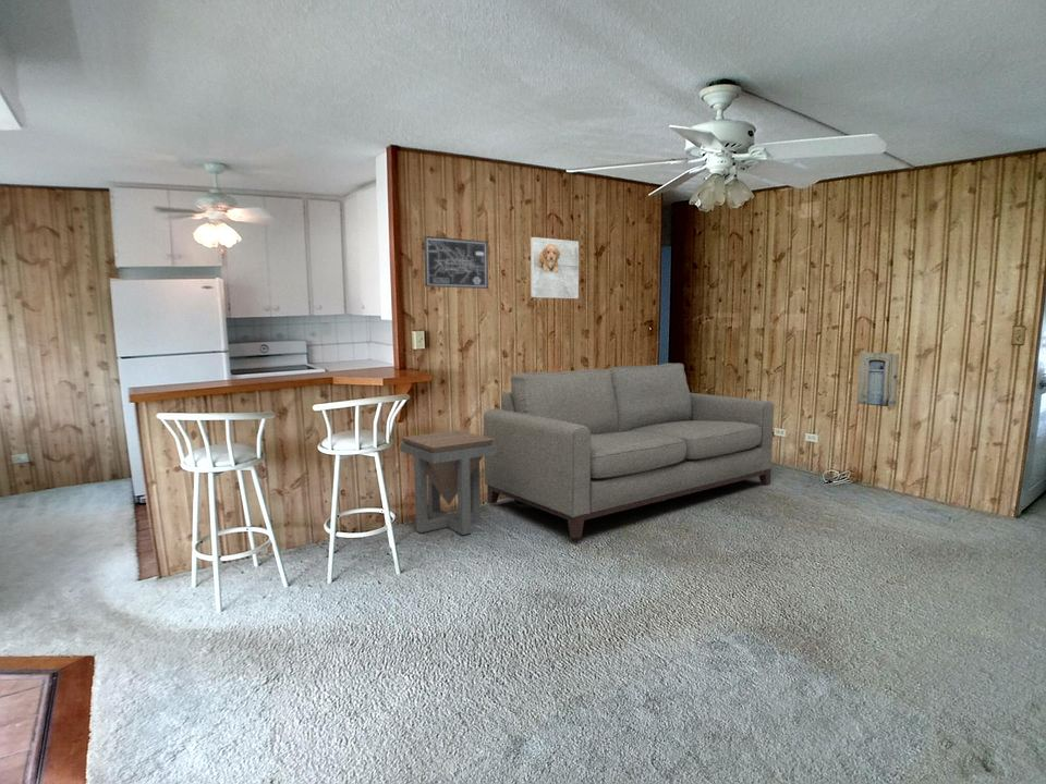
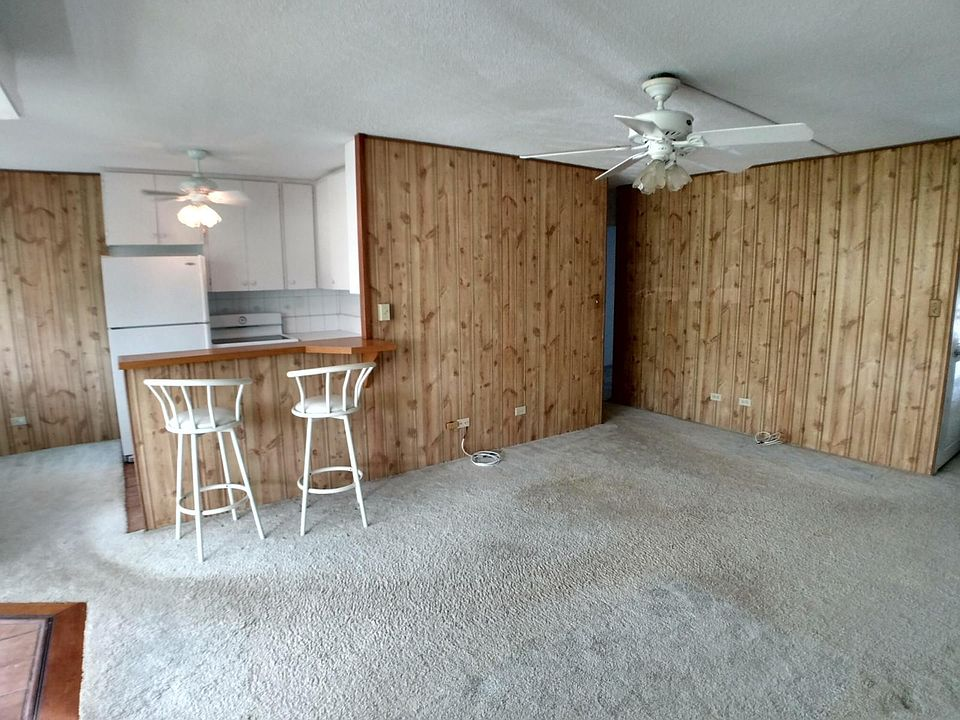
- sofa (636, 432)
- wall art (877, 379)
- wall art (457, 262)
- side table (448, 481)
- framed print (555, 268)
